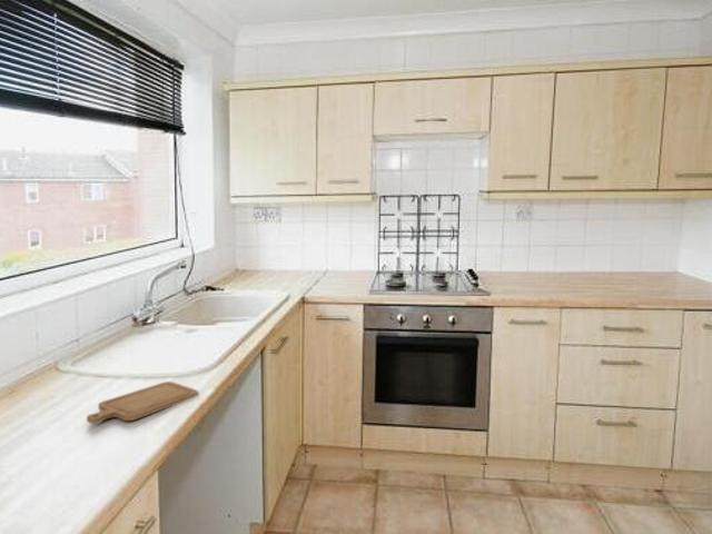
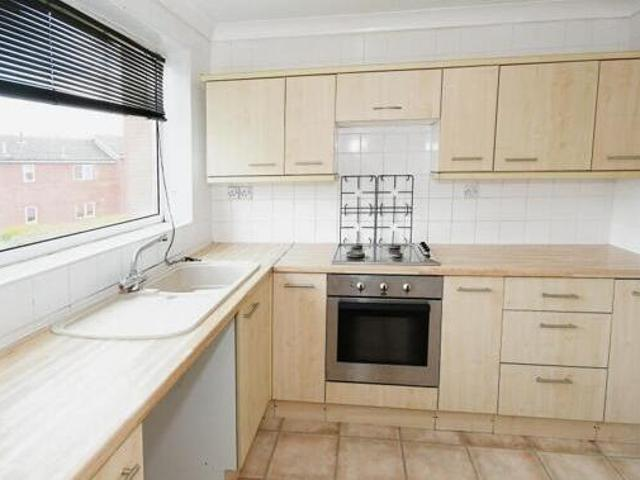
- chopping board (140, 403)
